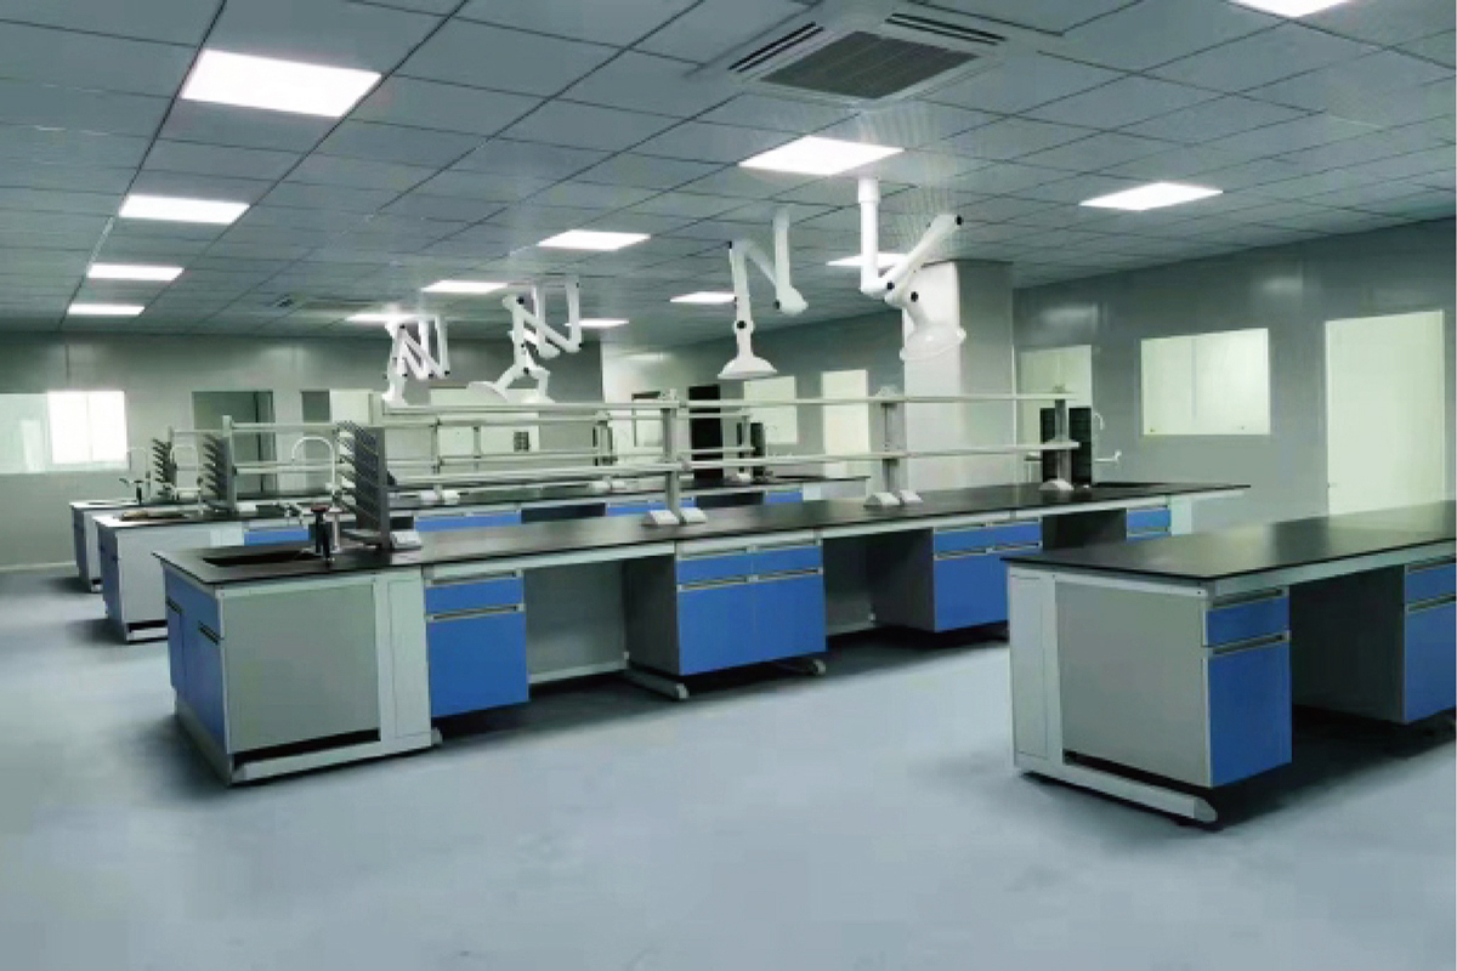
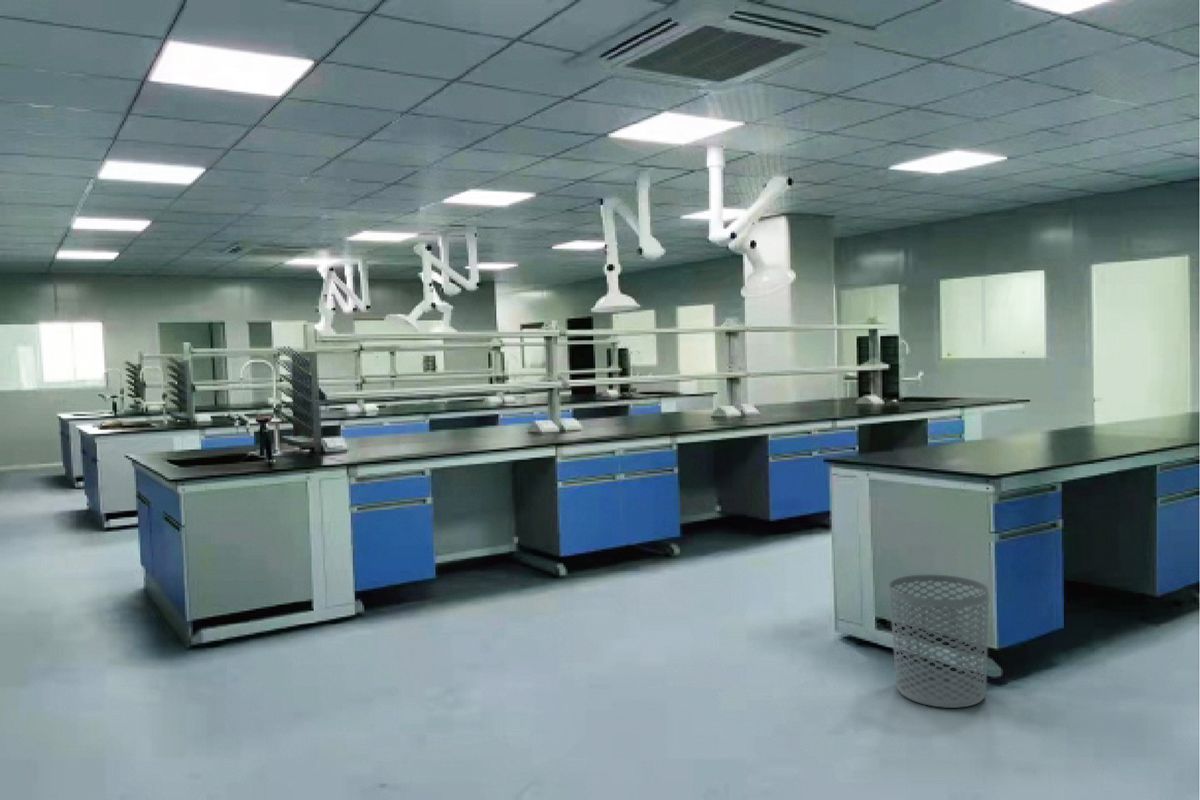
+ waste bin (939, 641)
